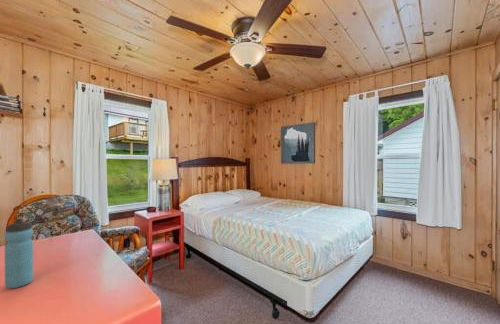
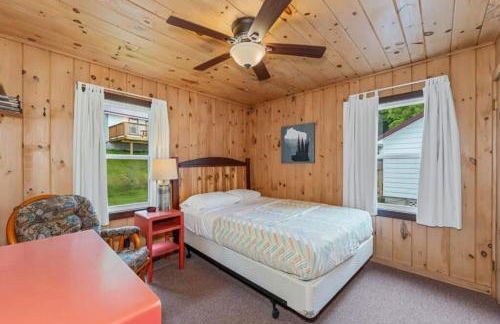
- water bottle (19, 251)
